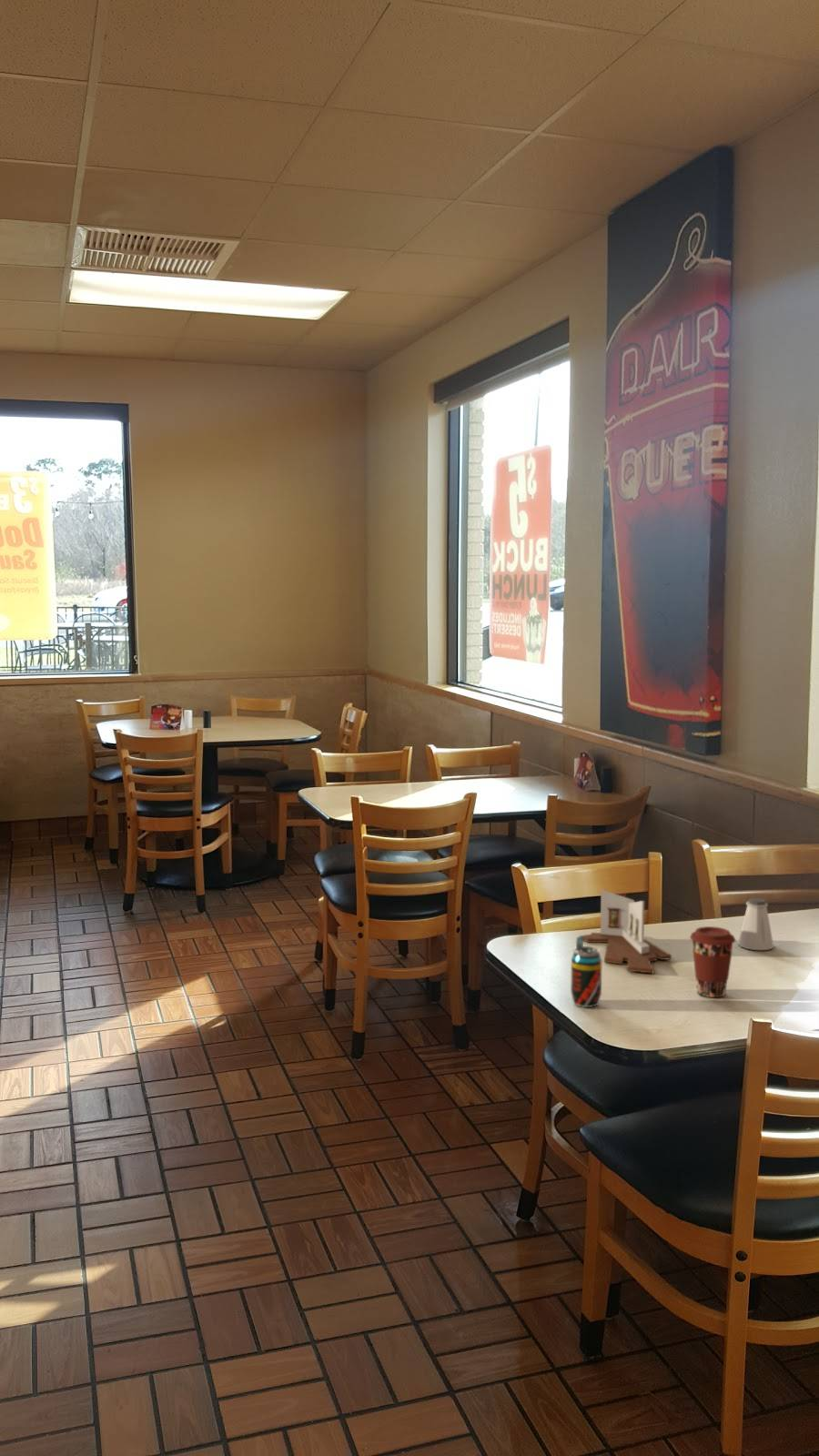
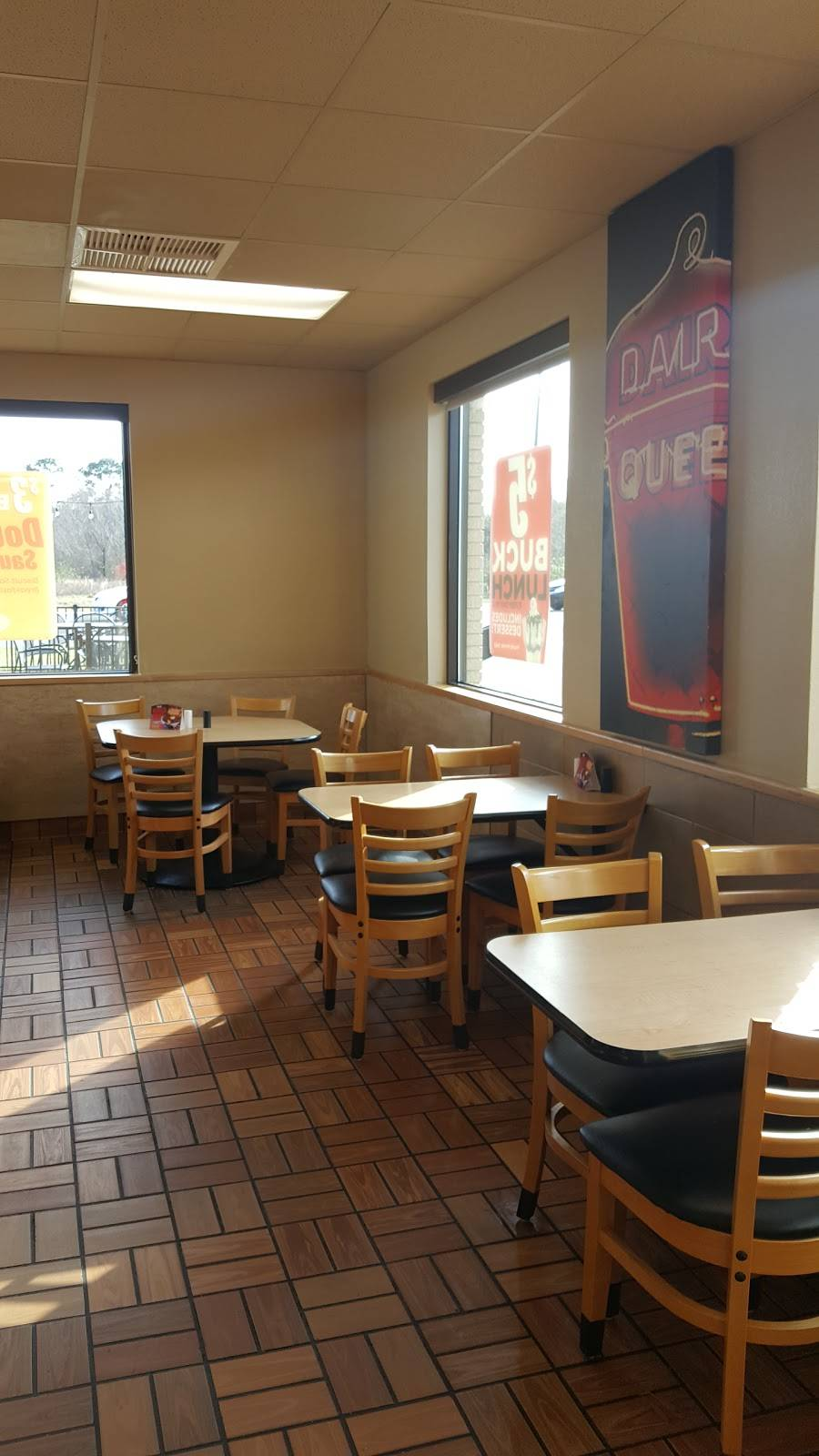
- beverage can (586, 971)
- saltshaker (756, 922)
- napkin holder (623, 925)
- coffee cup (712, 962)
